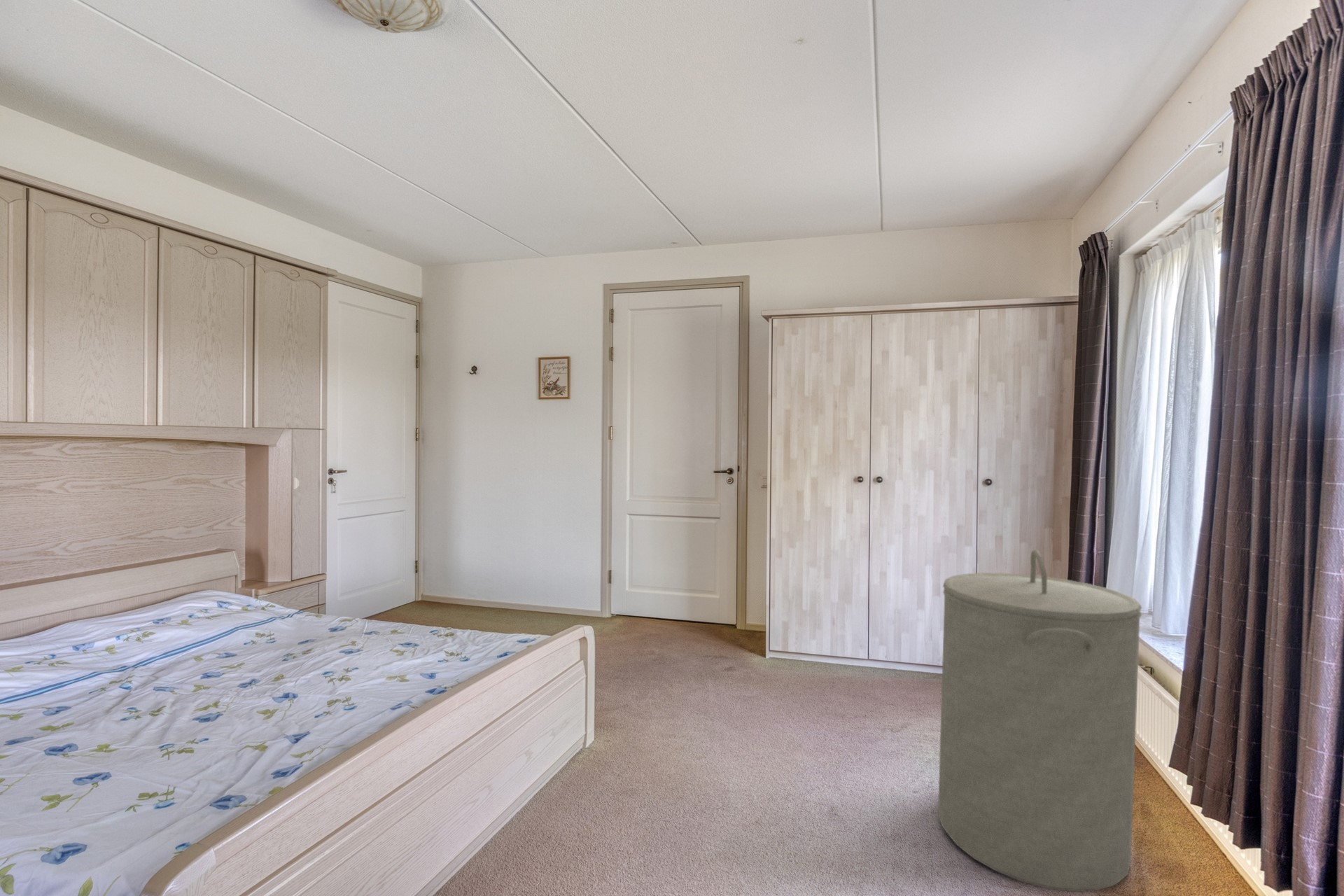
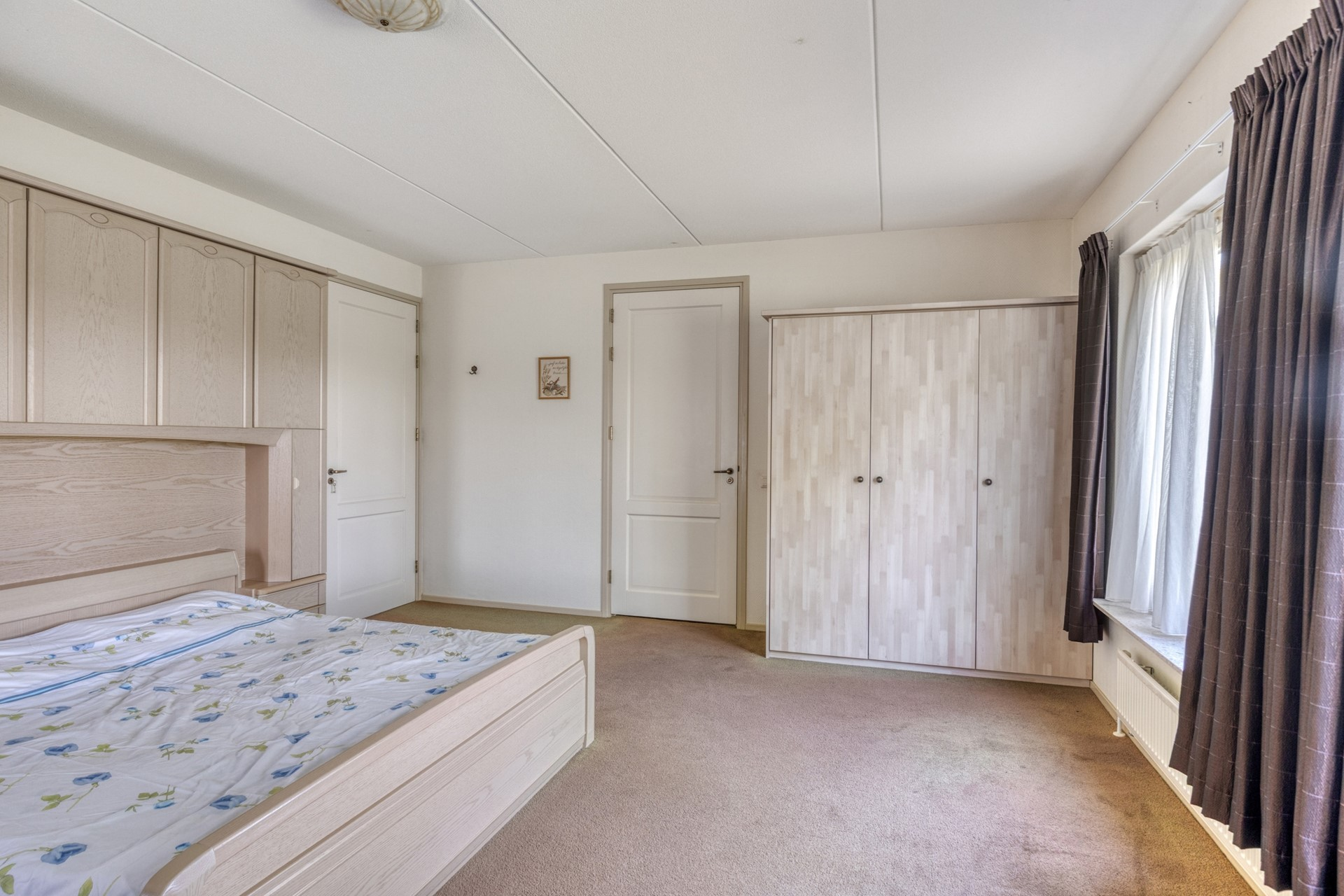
- laundry hamper (1032, 694)
